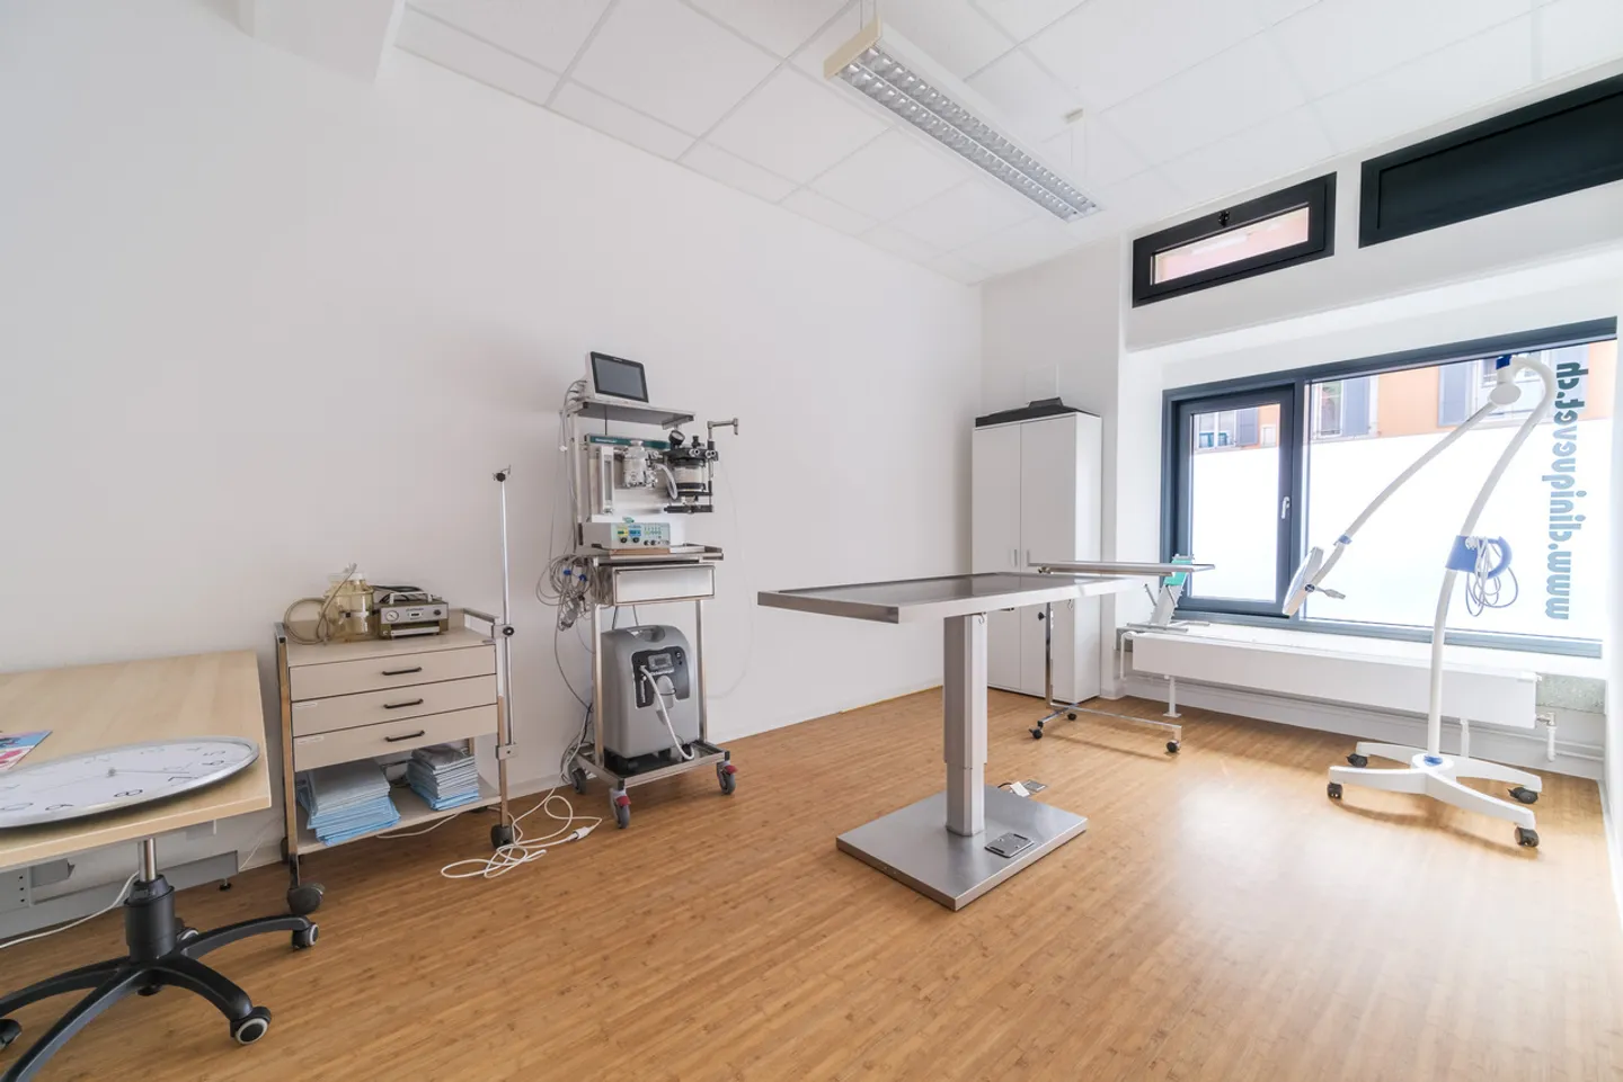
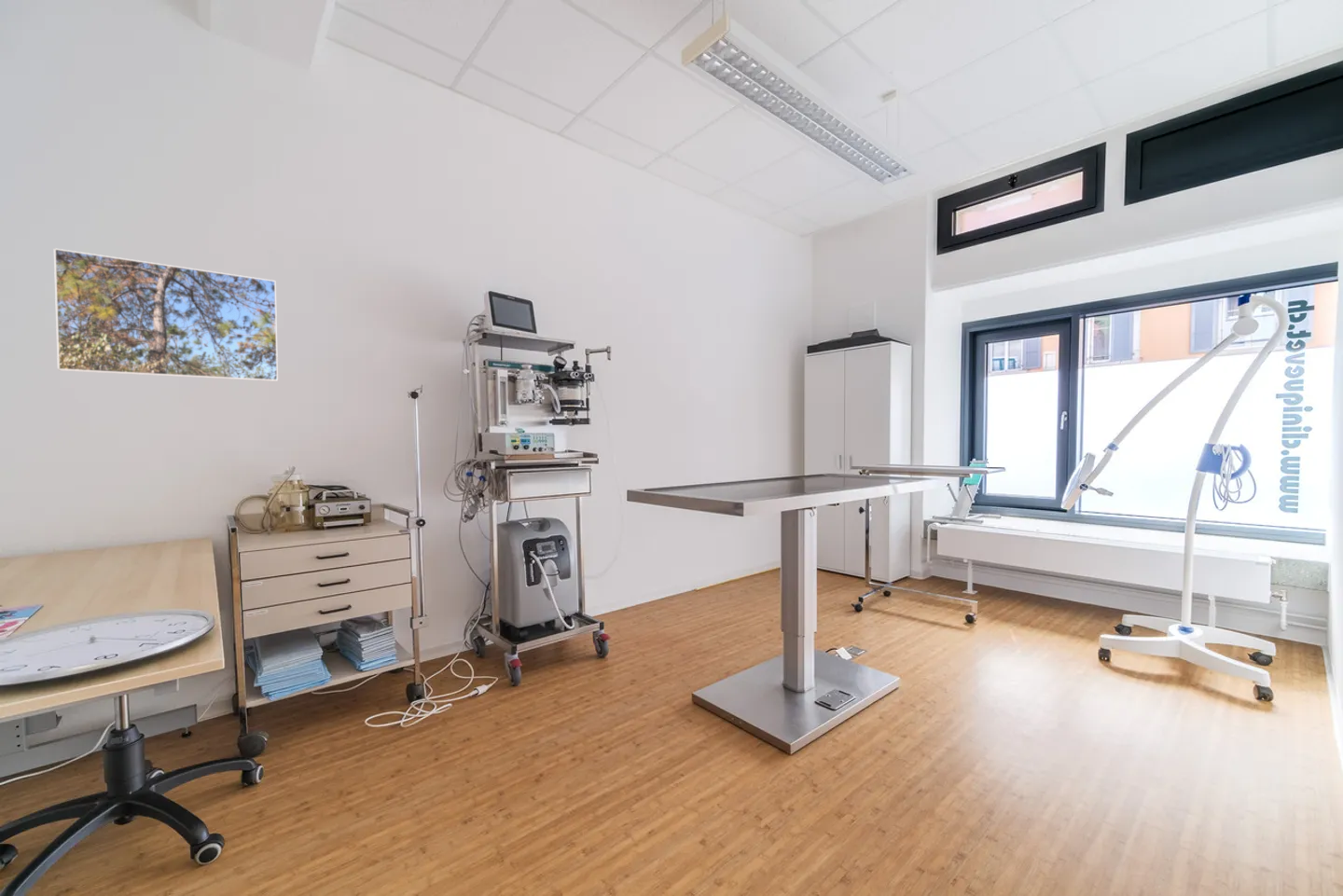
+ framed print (177, 321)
